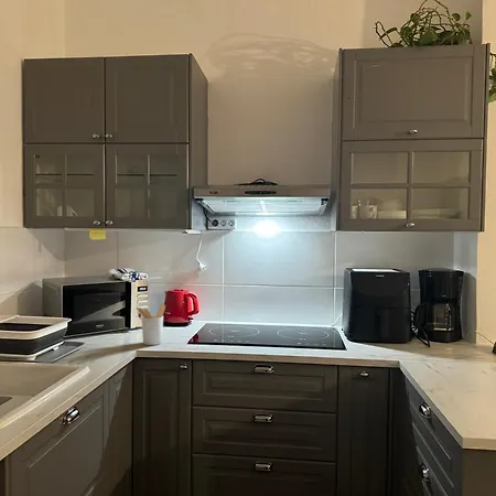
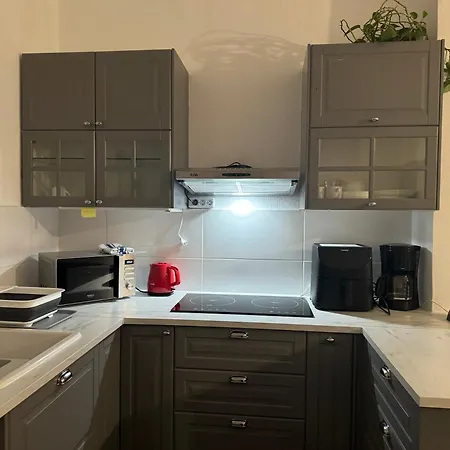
- utensil holder (149, 324)
